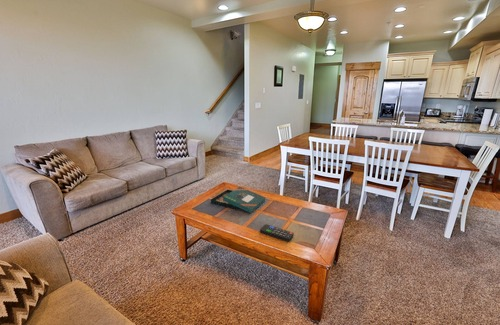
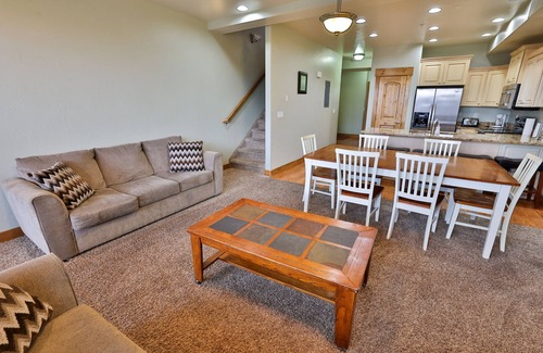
- remote control (276, 232)
- board game (238, 197)
